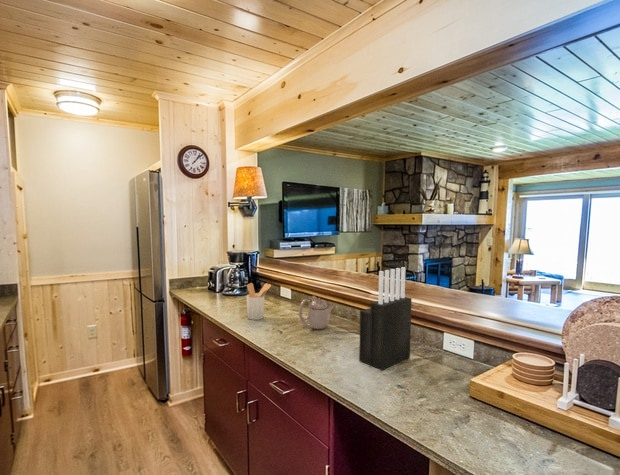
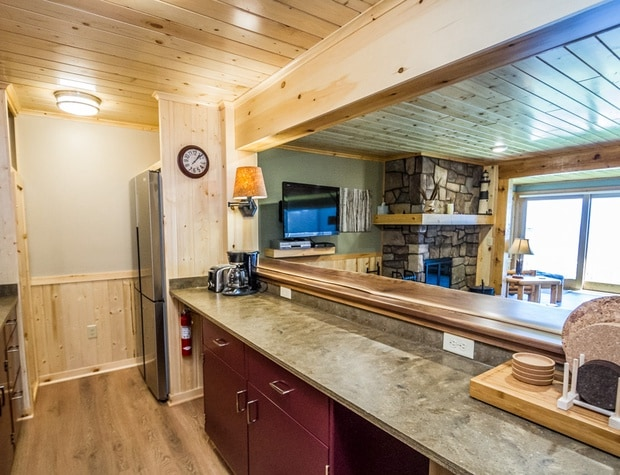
- knife block (383, 313)
- utensil holder (259, 300)
- teapot (316, 312)
